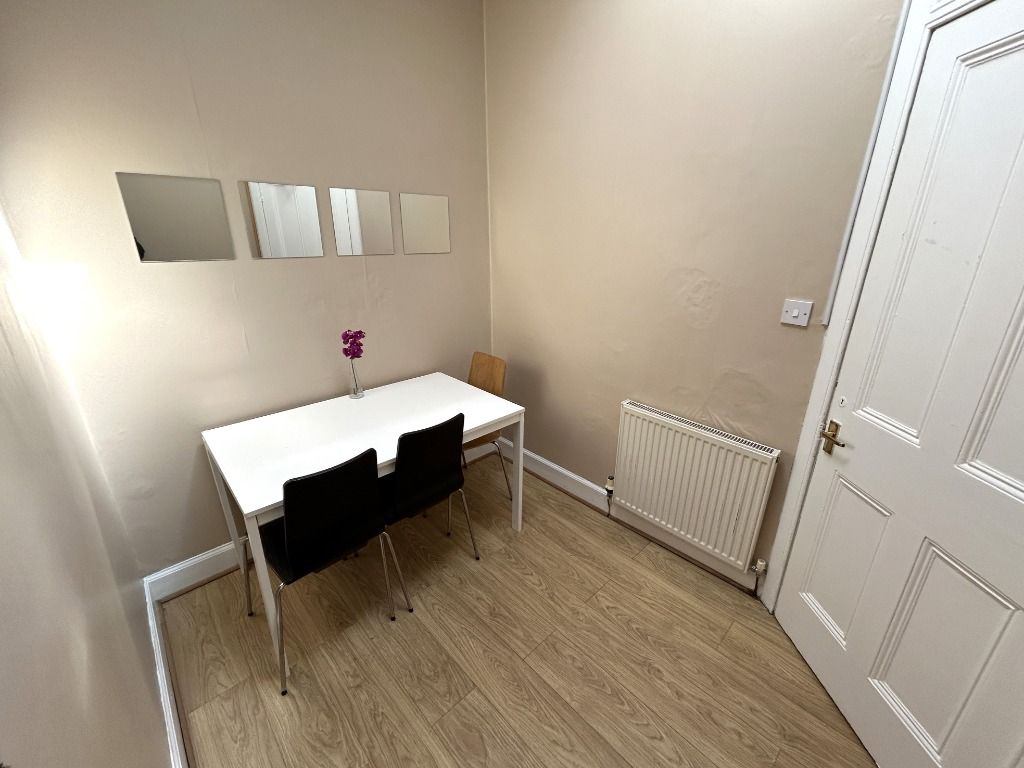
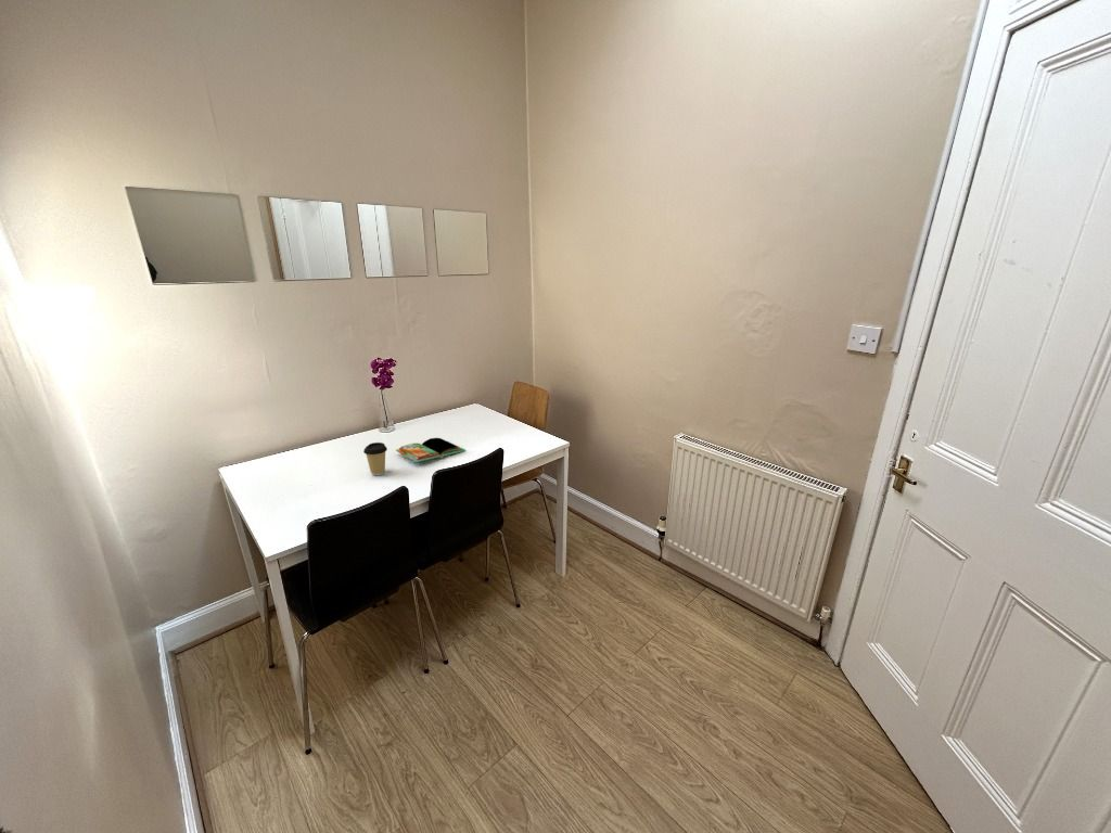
+ coffee cup (376, 459)
+ book (431, 448)
